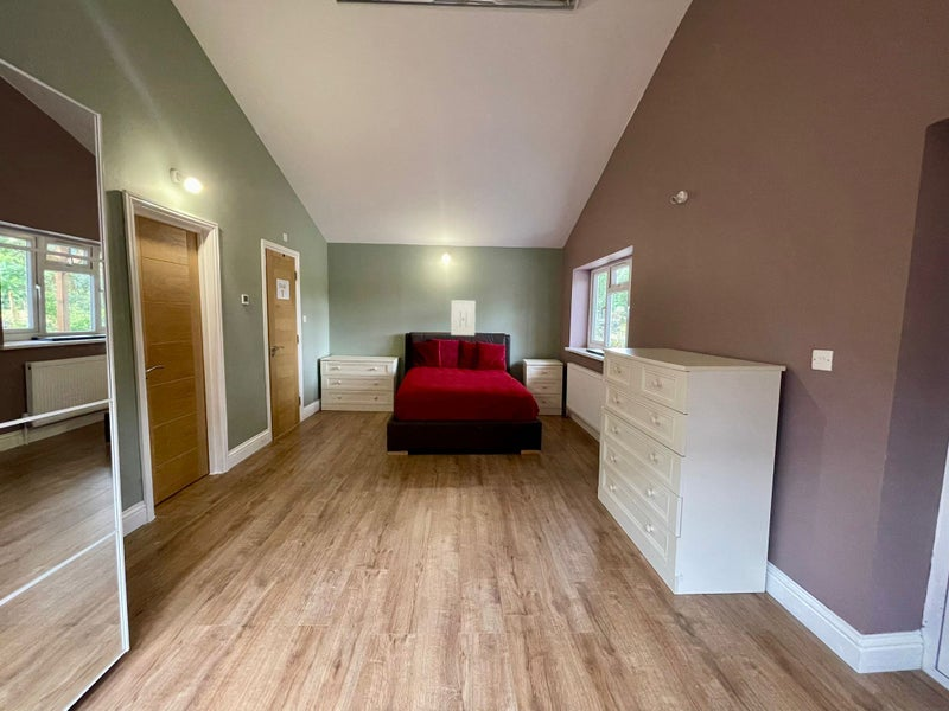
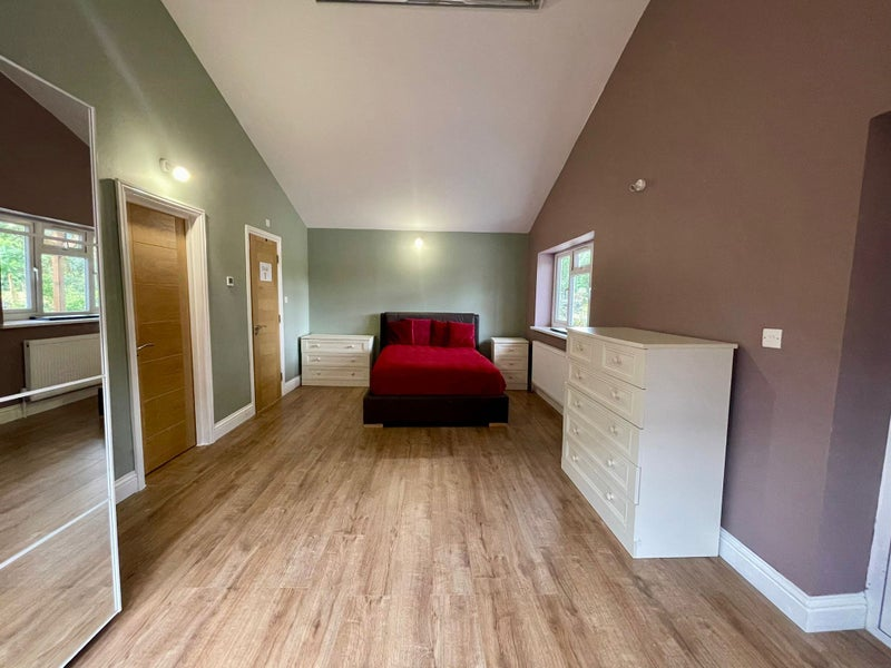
- wall art (463, 318)
